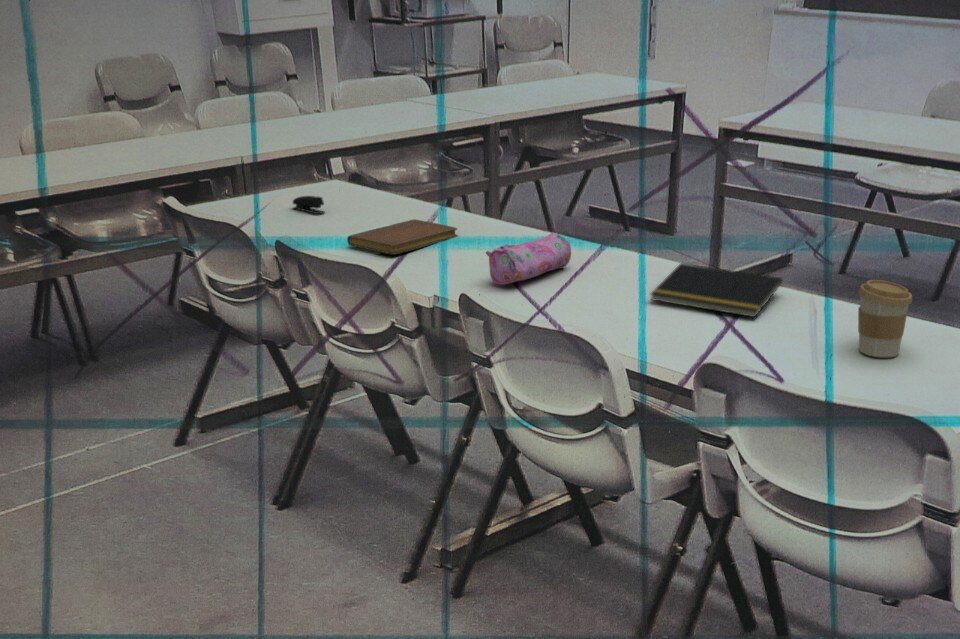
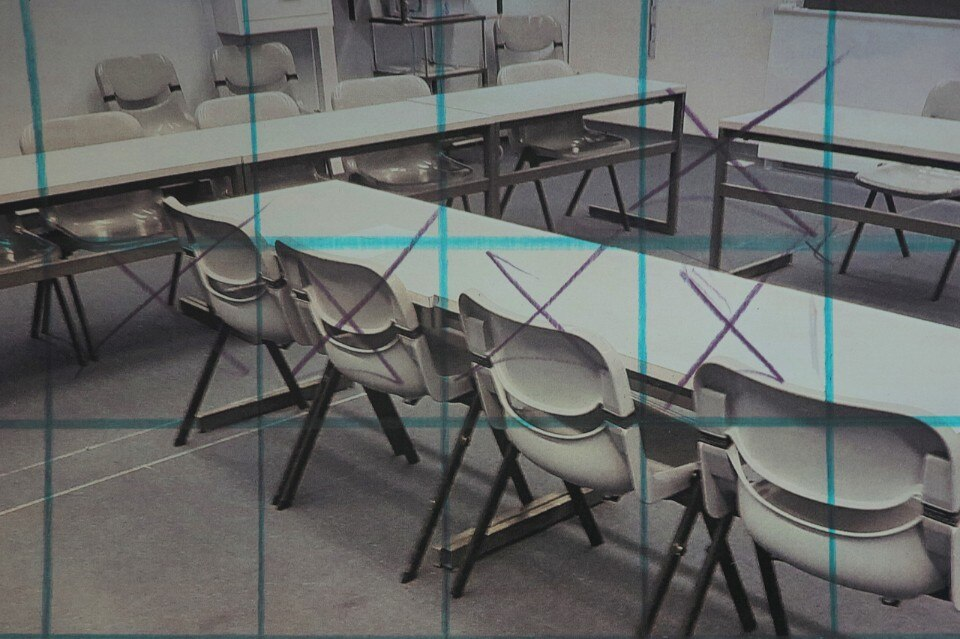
- notebook (403, 235)
- pencil case (529, 258)
- coffee cup (882, 317)
- notepad (716, 288)
- stapler (307, 202)
